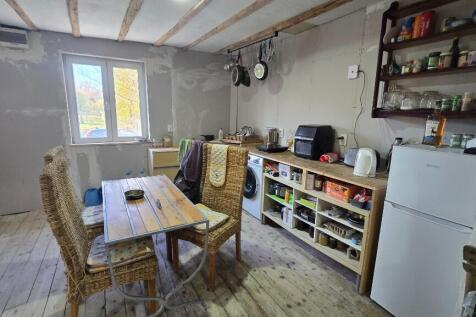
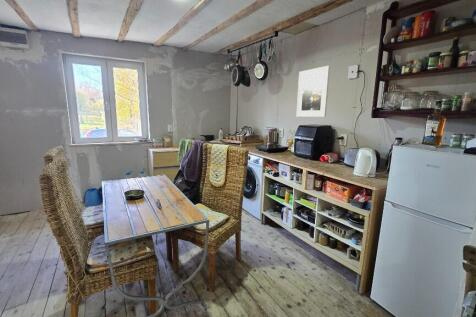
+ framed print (311, 93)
